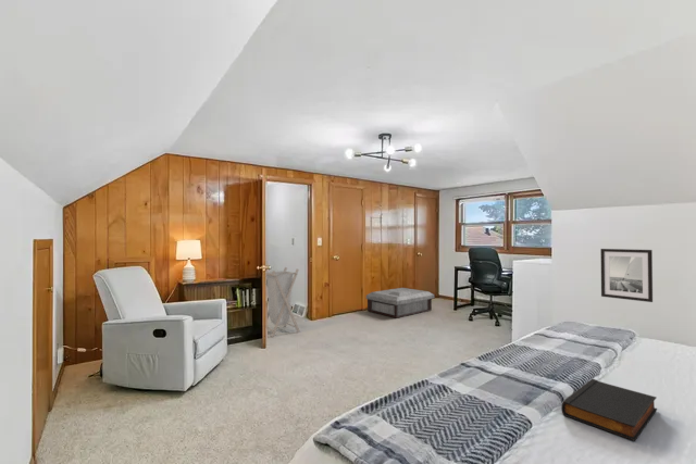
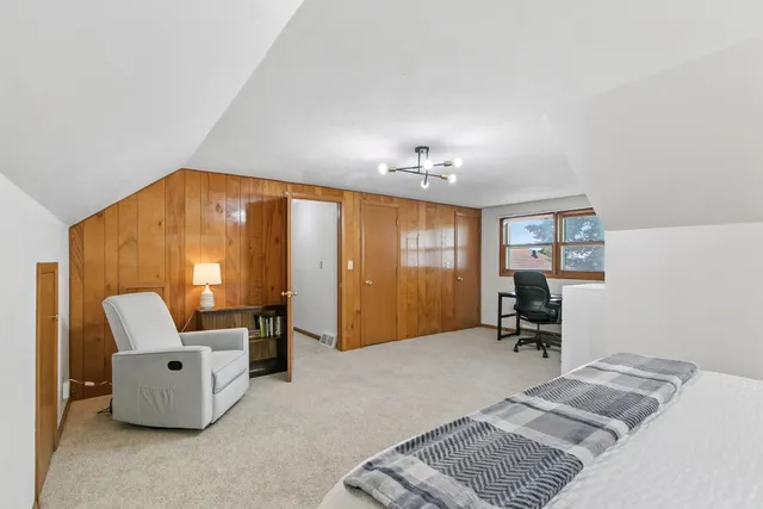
- wall art (625, 274)
- laundry hamper (279, 300)
- book (609, 405)
- ottoman (400, 301)
